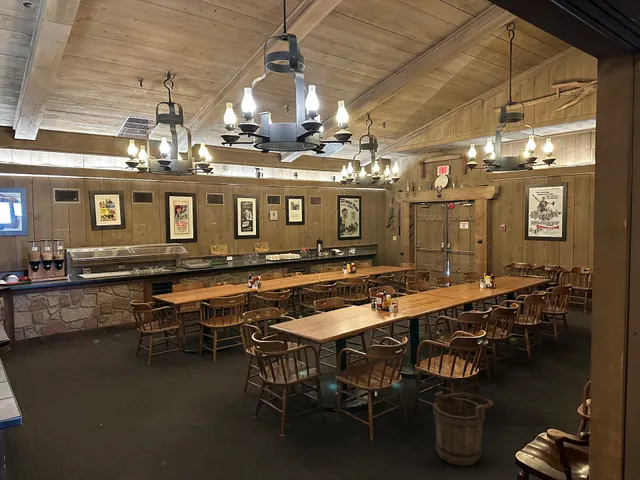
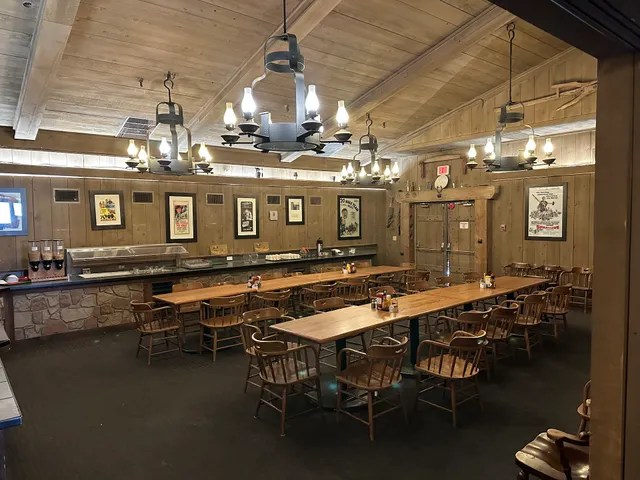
- bucket (464, 423)
